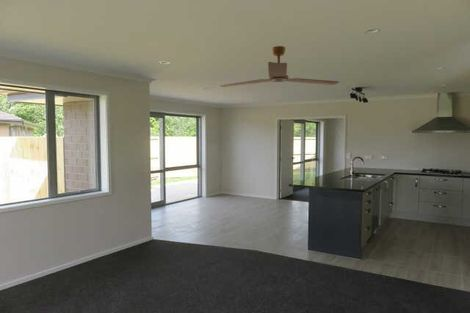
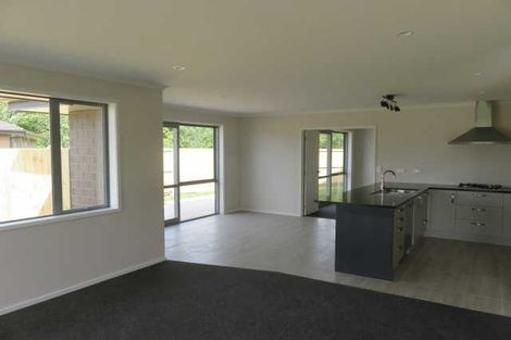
- ceiling fan (278, 60)
